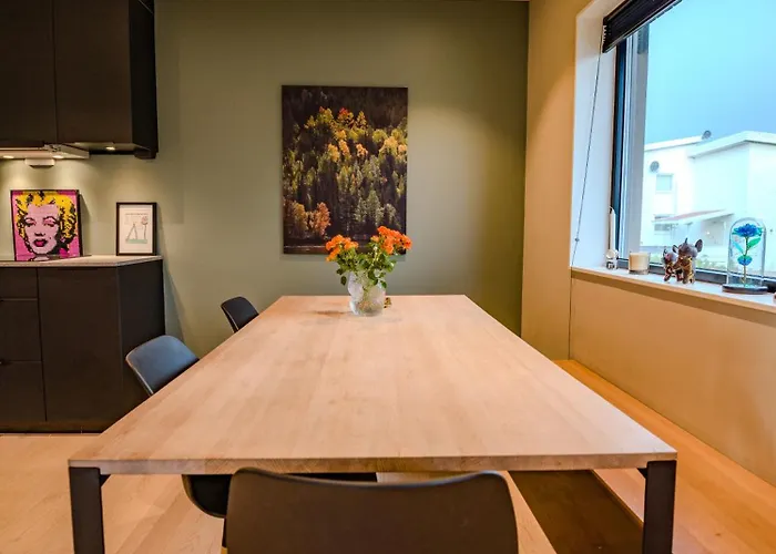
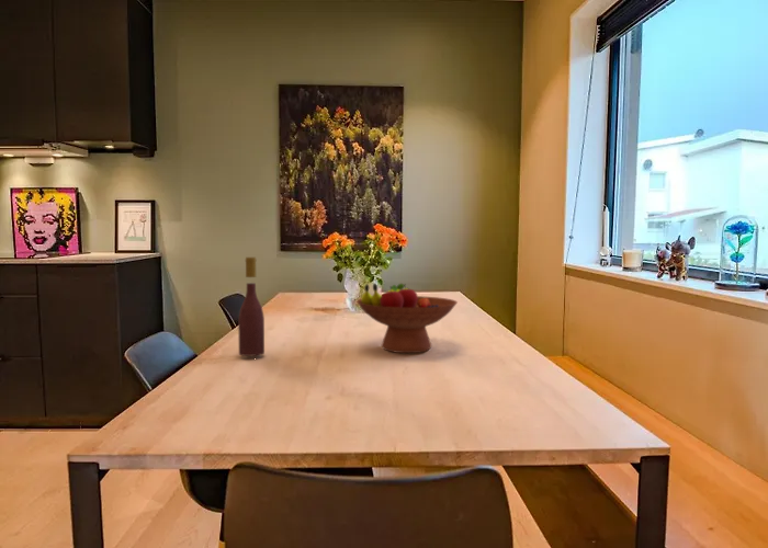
+ wine bottle (251, 307)
+ fruit bowl (406, 316)
